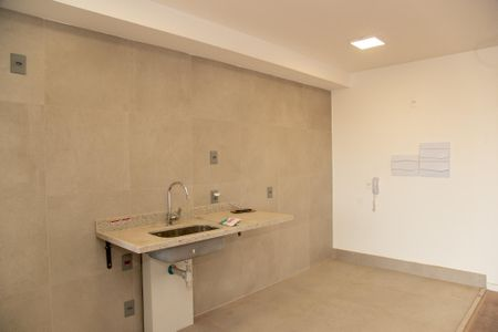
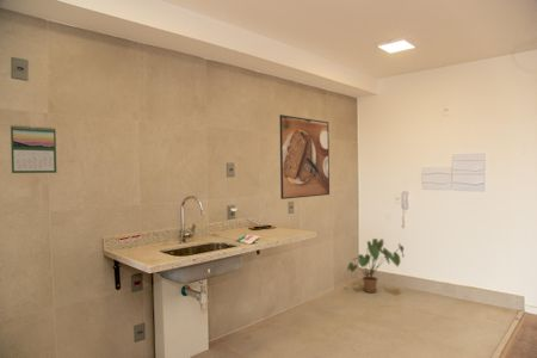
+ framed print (305, 158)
+ calendar (33, 148)
+ house plant (377, 265)
